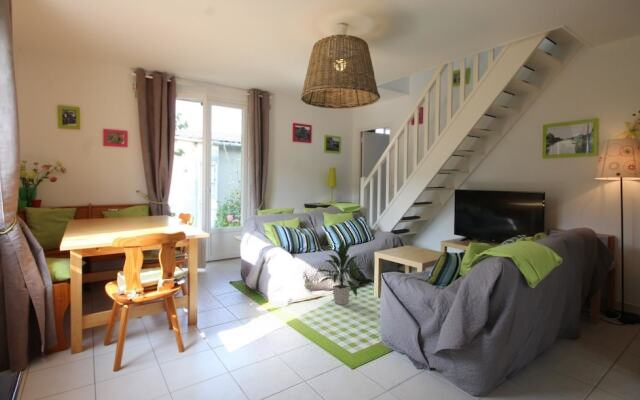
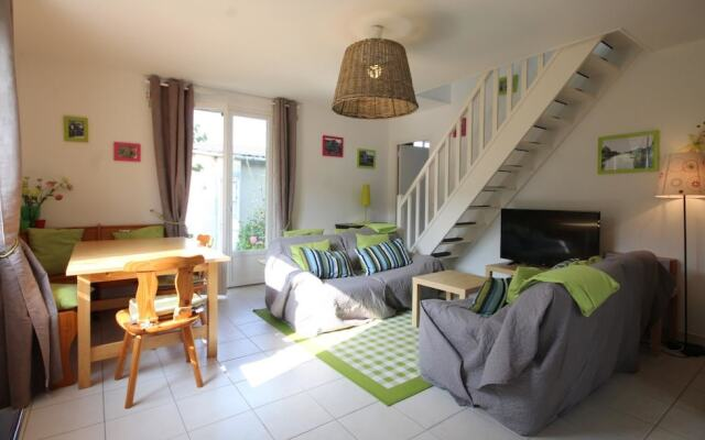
- indoor plant (341, 272)
